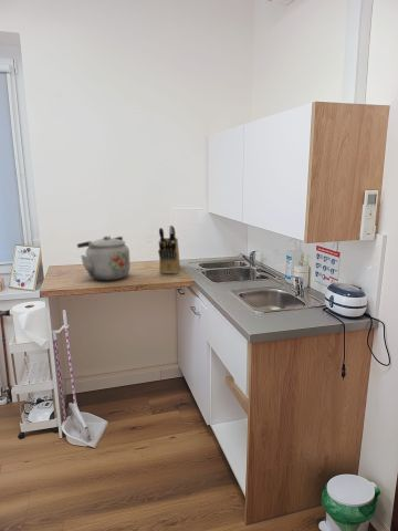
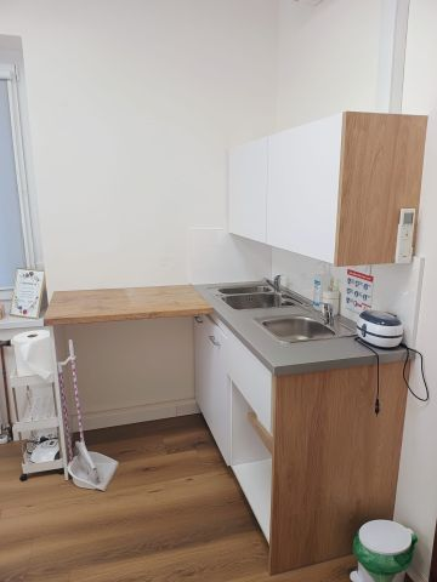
- kettle (103, 257)
- knife block (169, 247)
